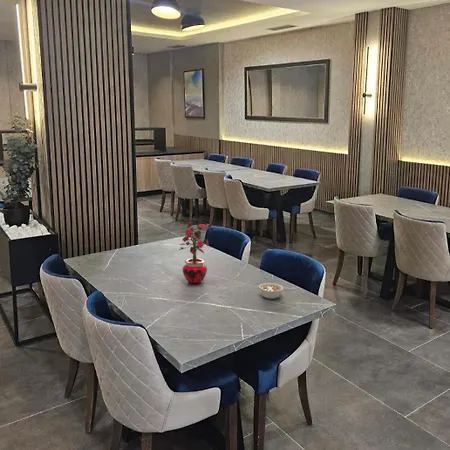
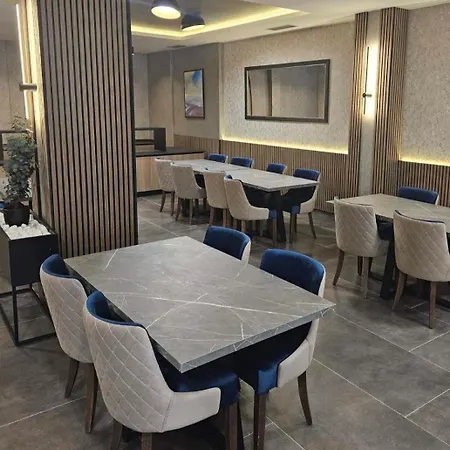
- legume (271, 290)
- potted plant (193, 252)
